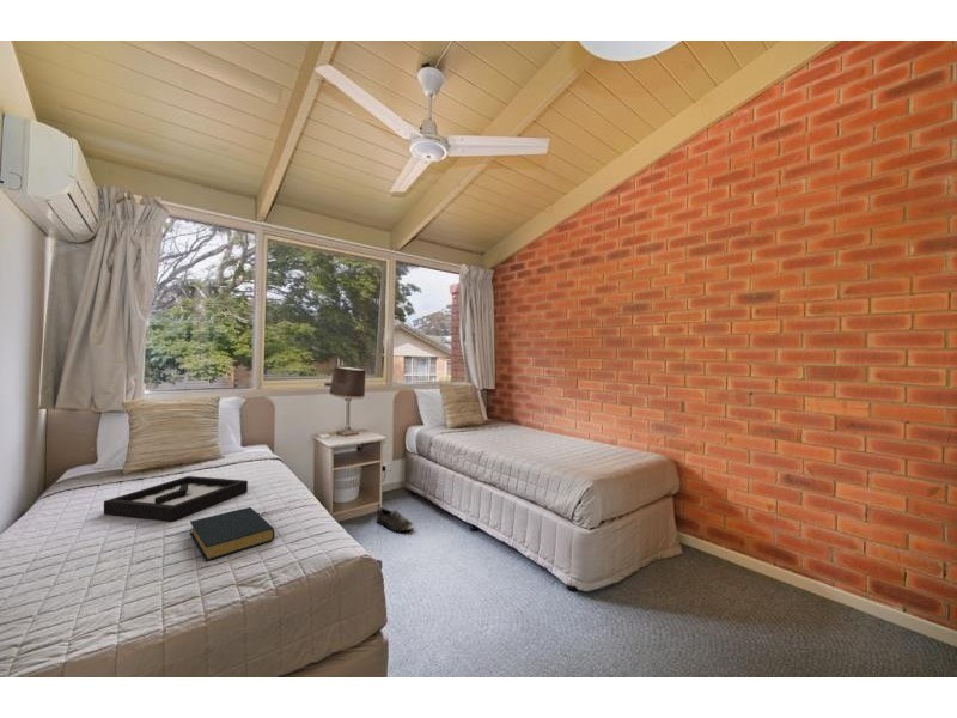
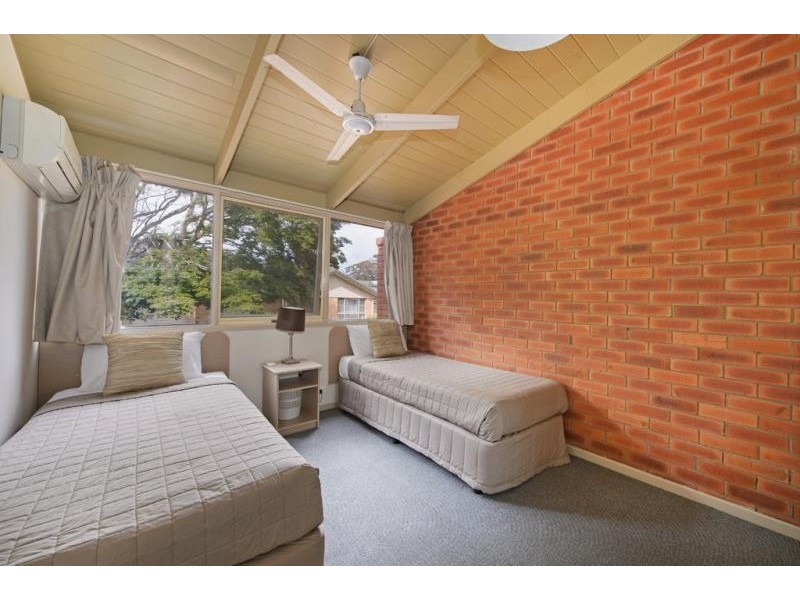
- hardback book (231, 530)
- decorative tray (181, 495)
- shoe (394, 517)
